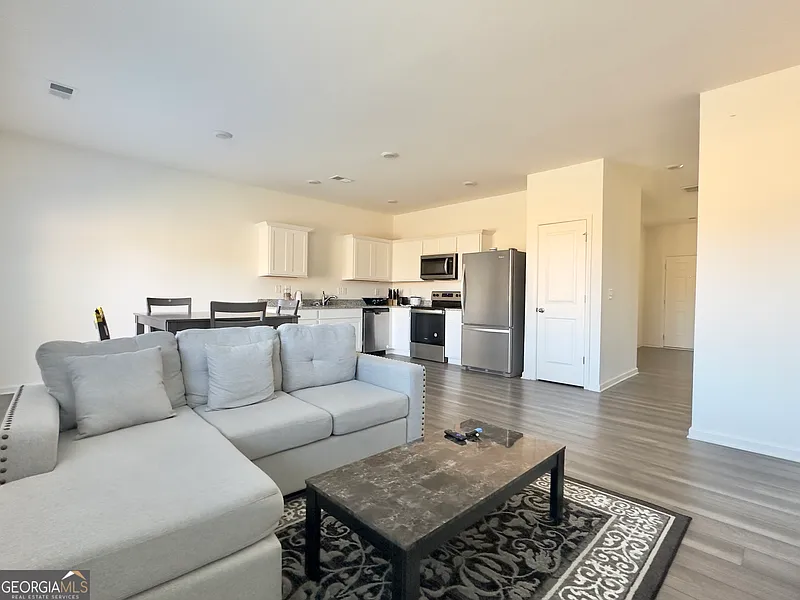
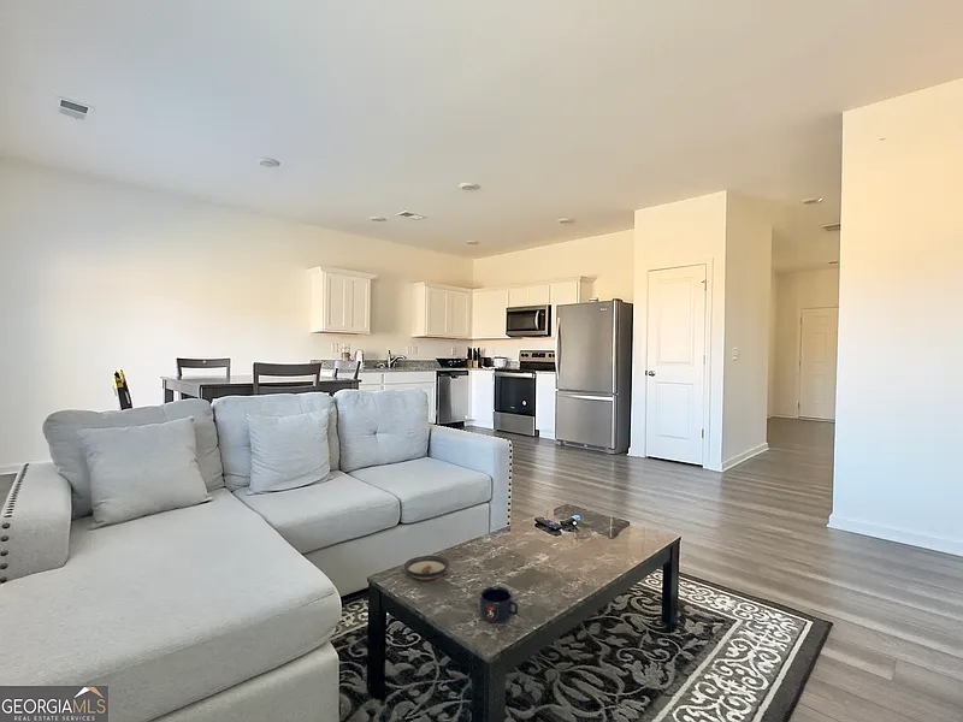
+ mug (498, 605)
+ saucer (426, 569)
